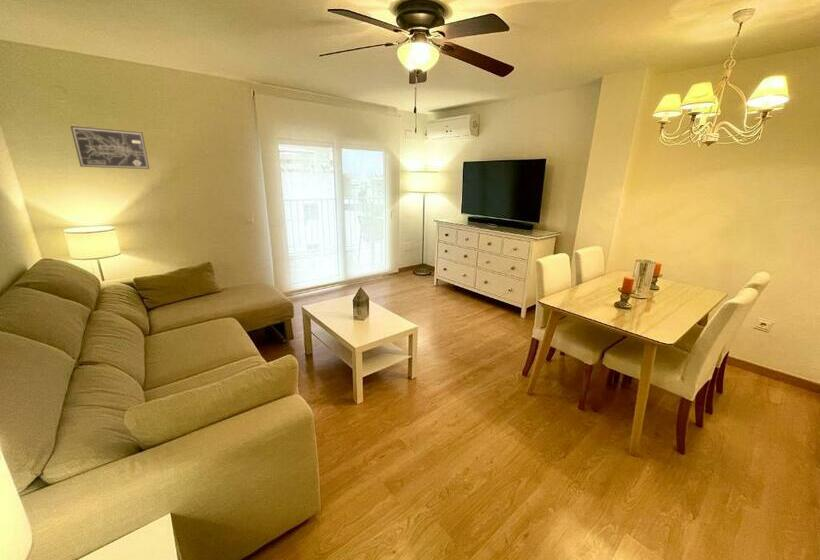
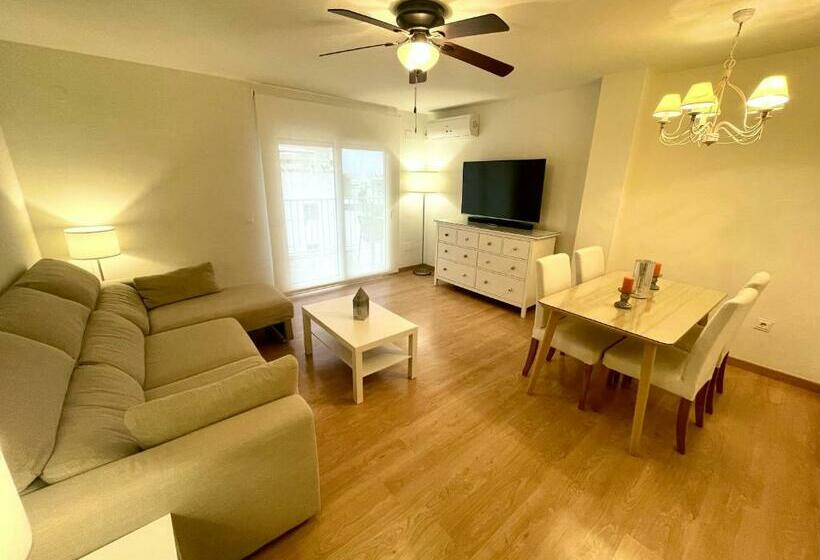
- wall art (112, 148)
